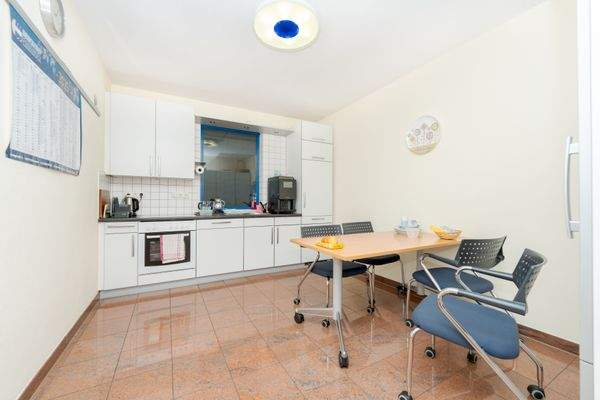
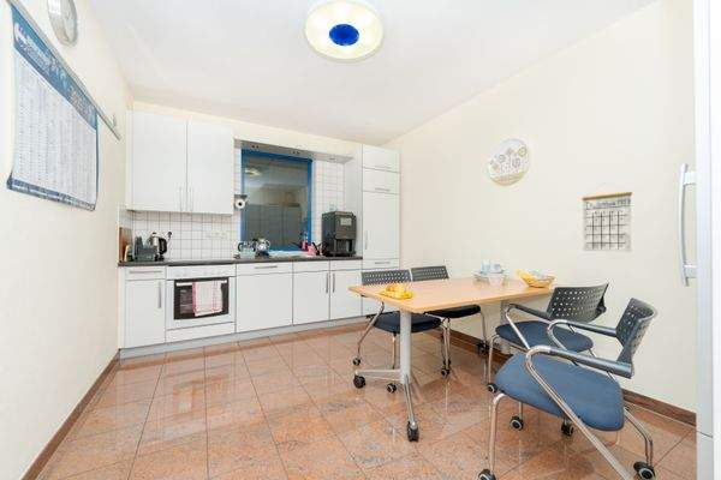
+ calendar (606, 216)
